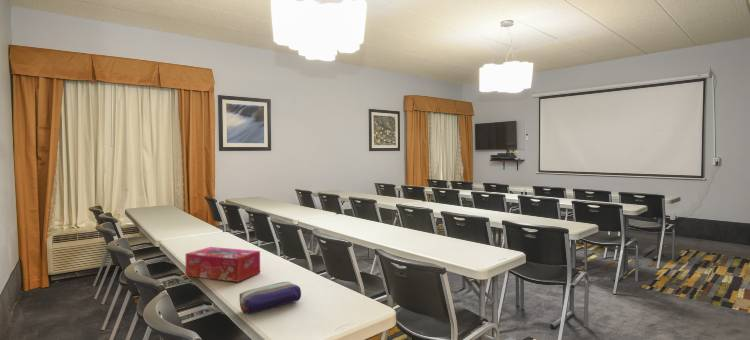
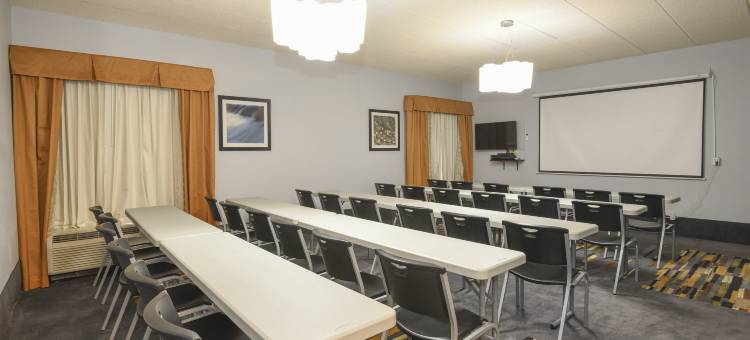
- pencil case (271, 296)
- tissue box (223, 263)
